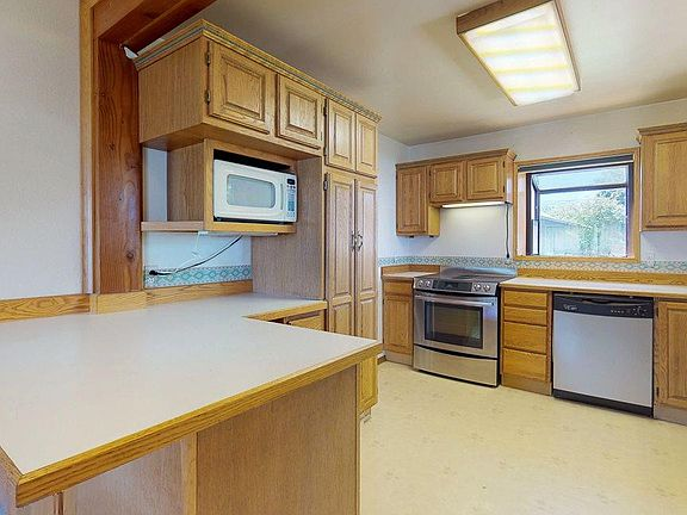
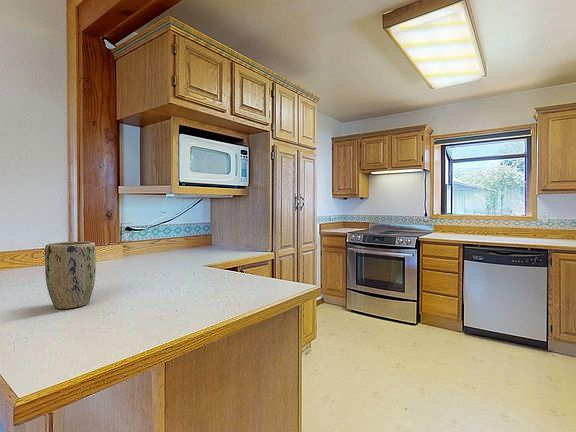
+ plant pot (71, 274)
